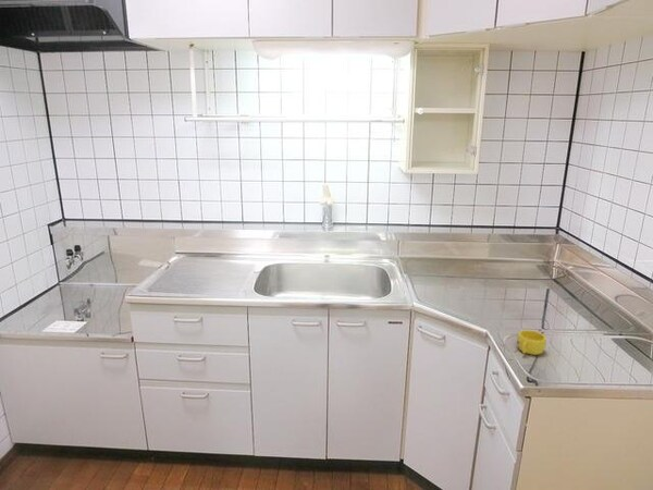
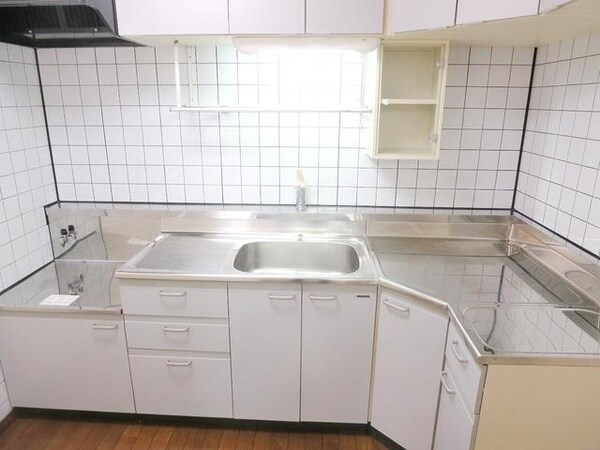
- cup (529, 343)
